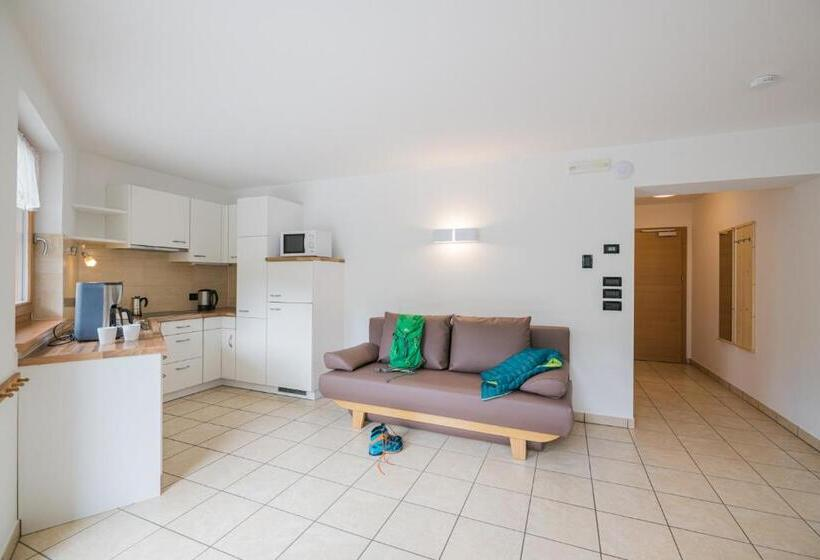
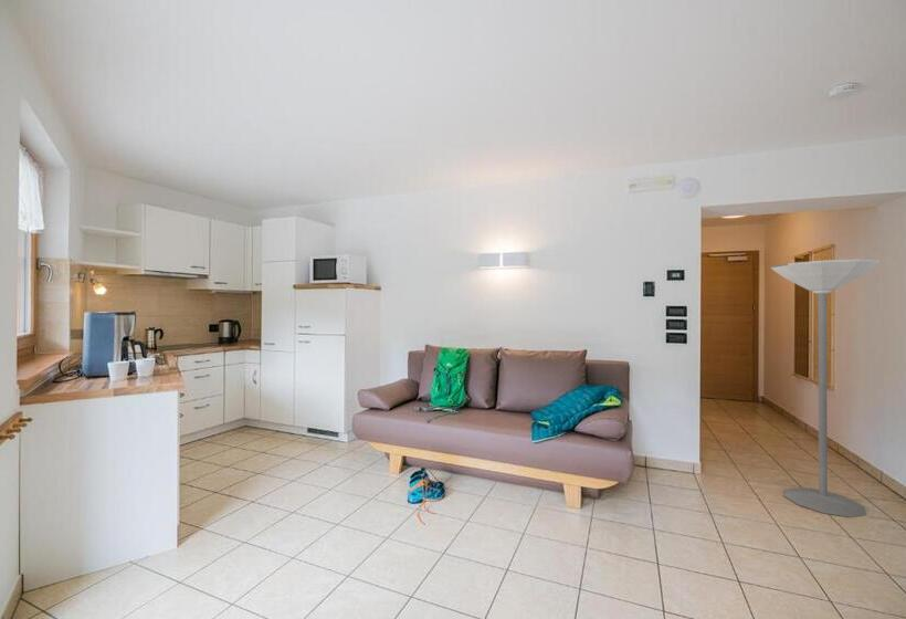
+ floor lamp (822, 382)
